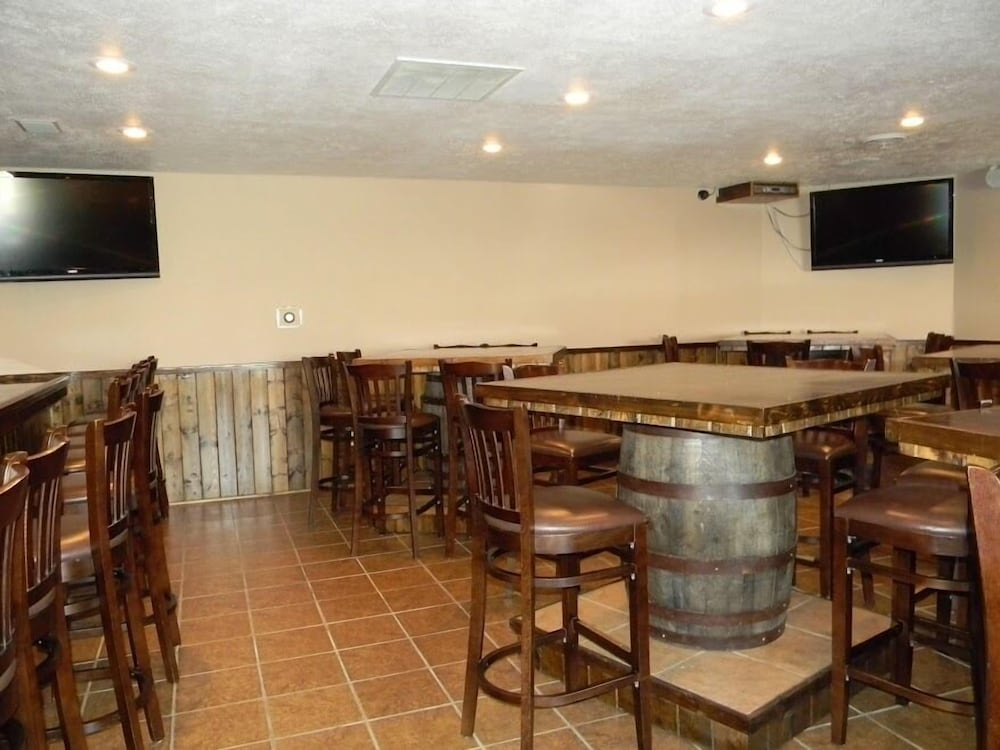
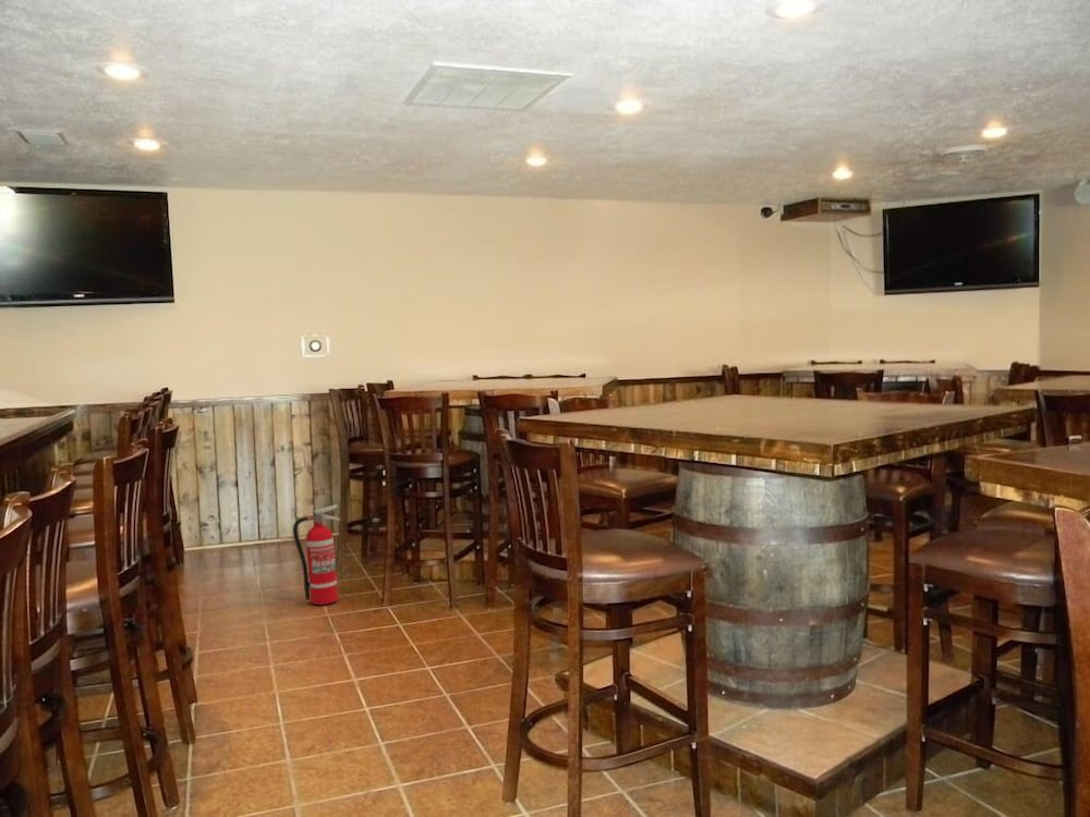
+ fire extinguisher (318, 554)
